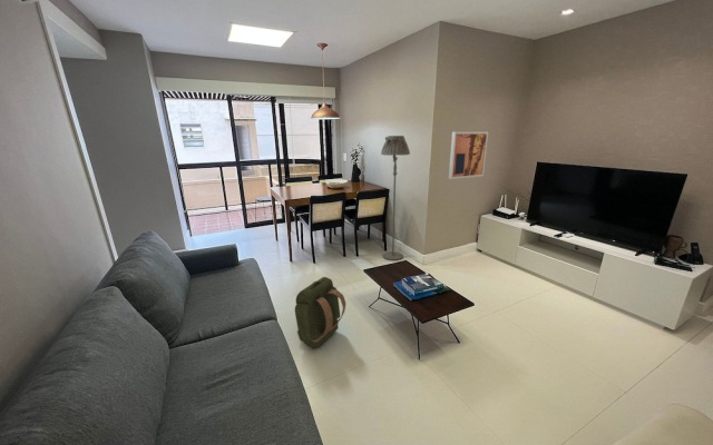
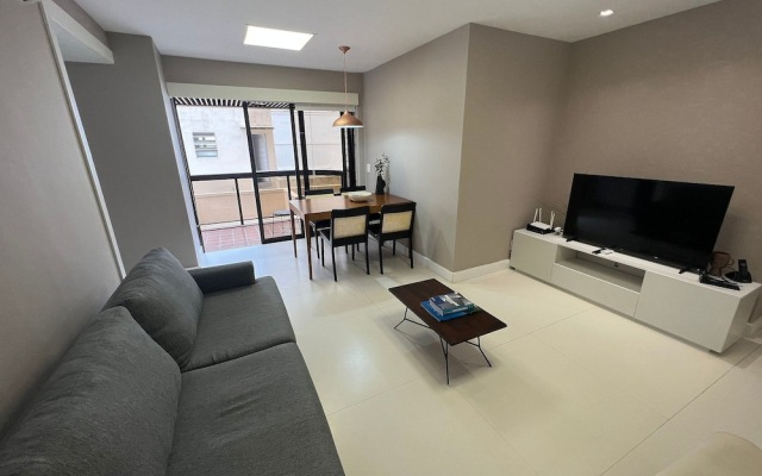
- floor lamp (393, 199)
- wall art (468, 155)
- backpack (321, 312)
